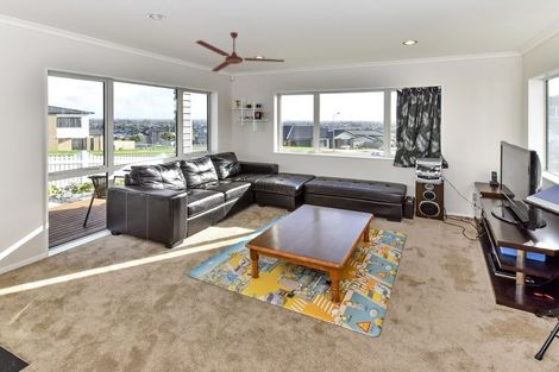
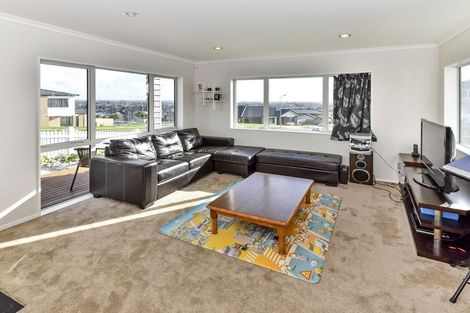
- ceiling fan (238, 56)
